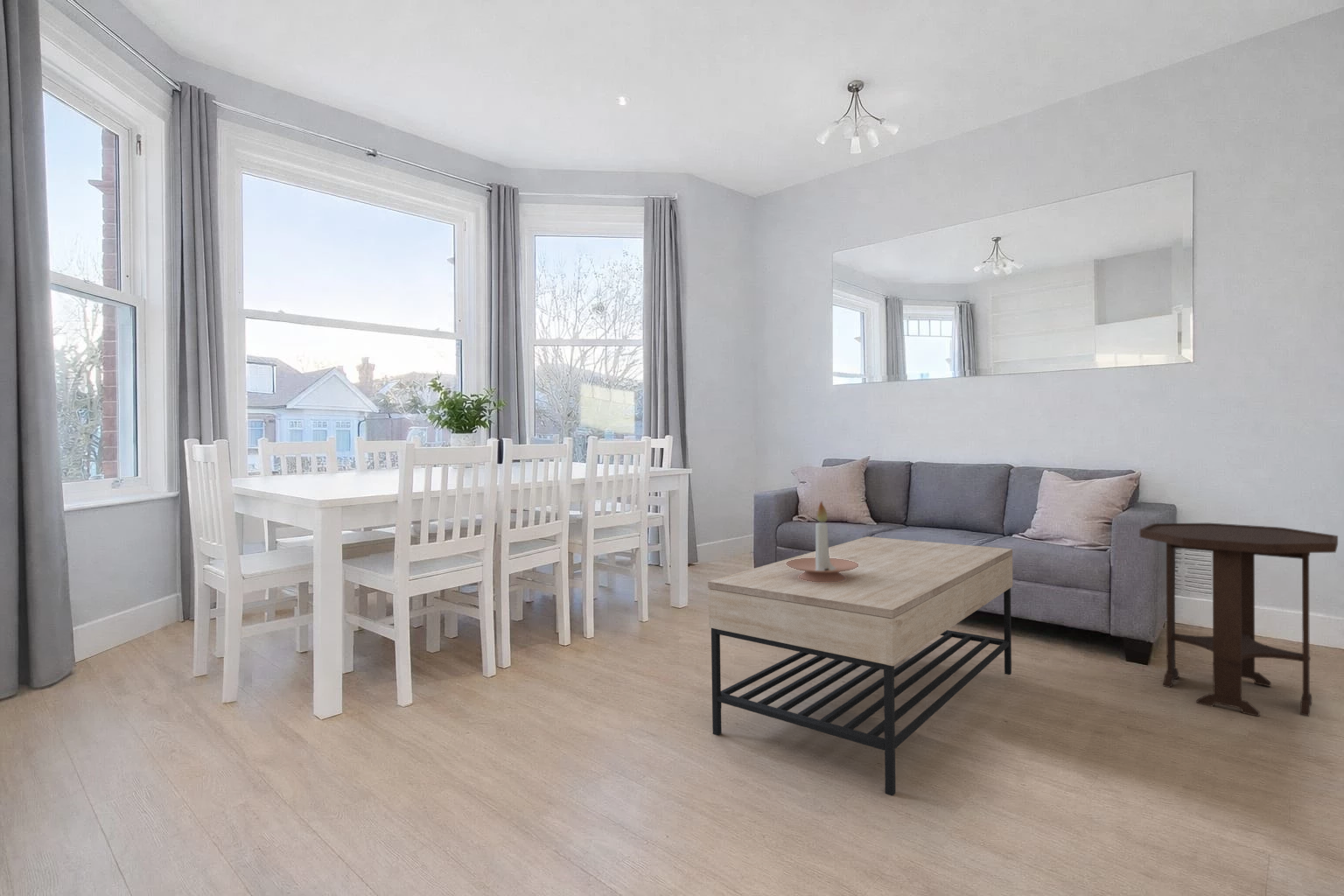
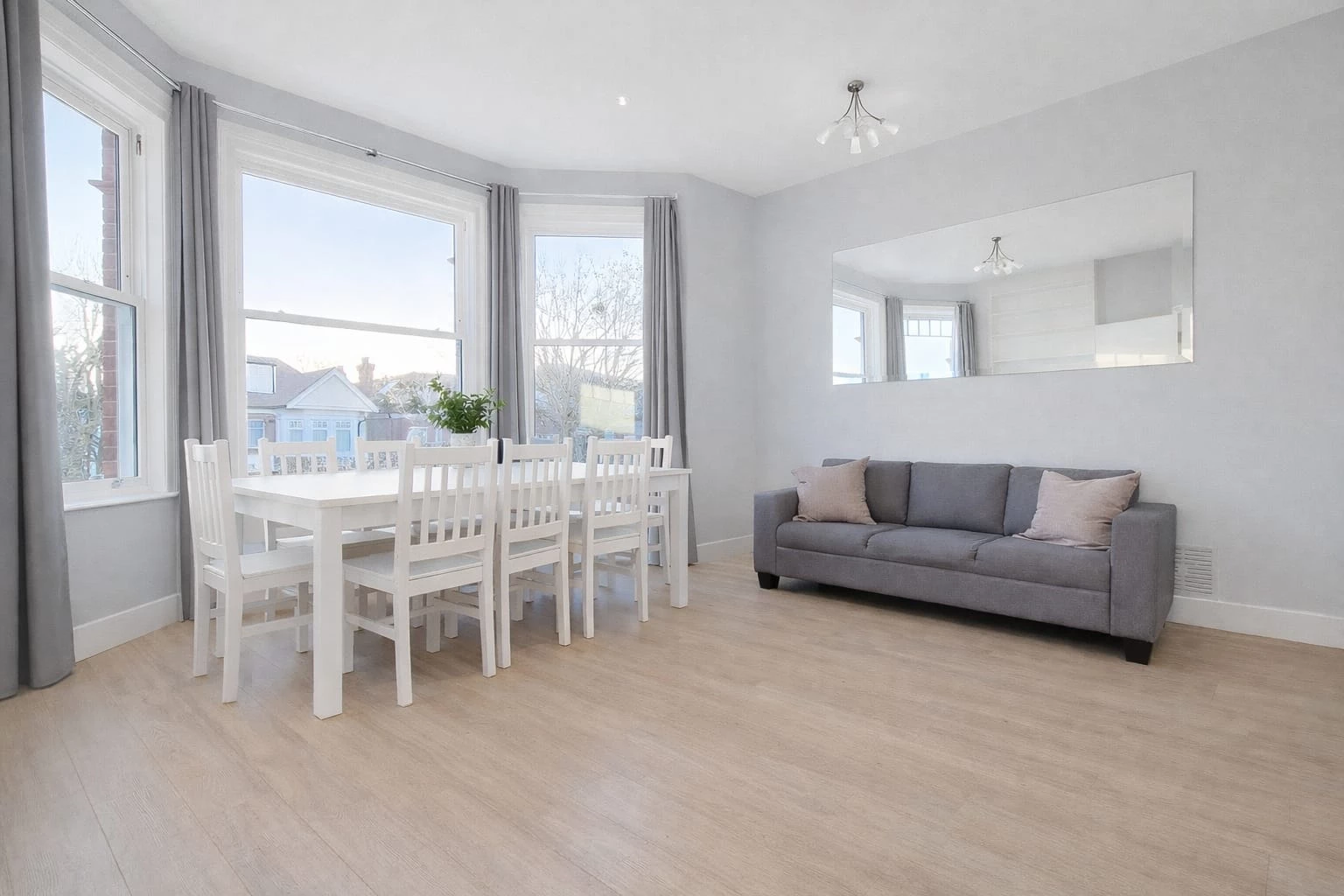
- coffee table (877, 632)
- candle holder (822, 538)
- side table (1235, 612)
